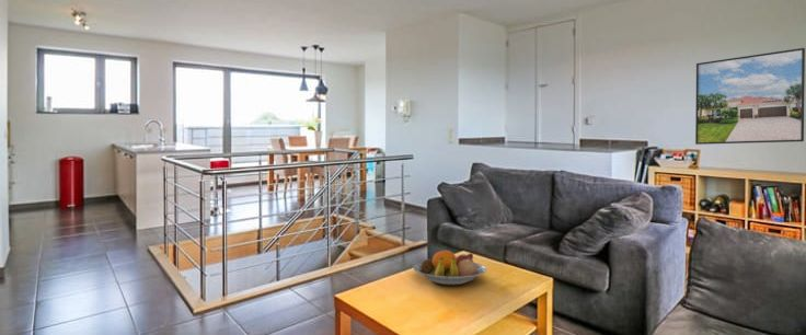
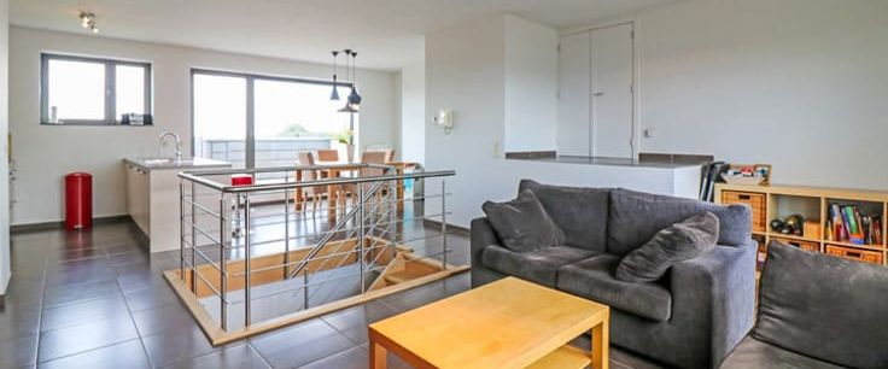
- fruit bowl (449, 264)
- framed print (746, 100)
